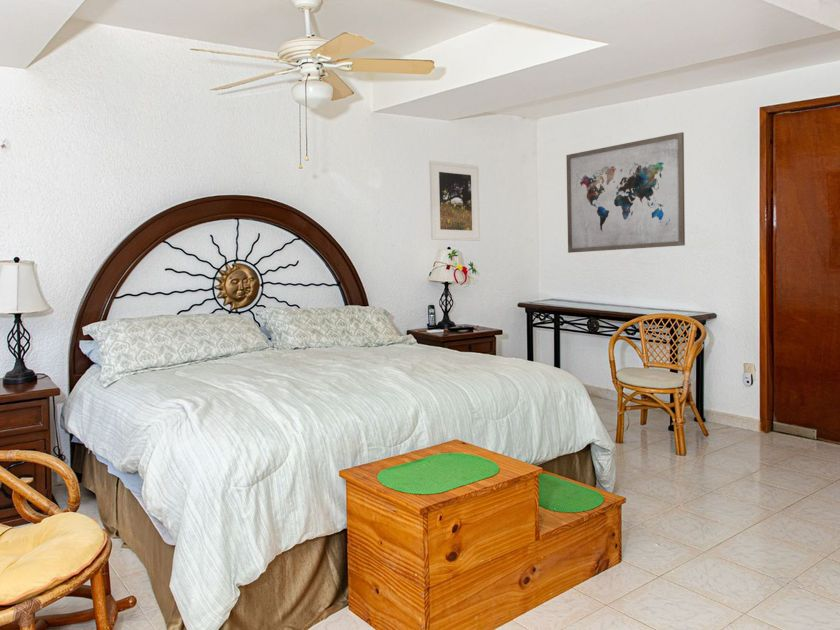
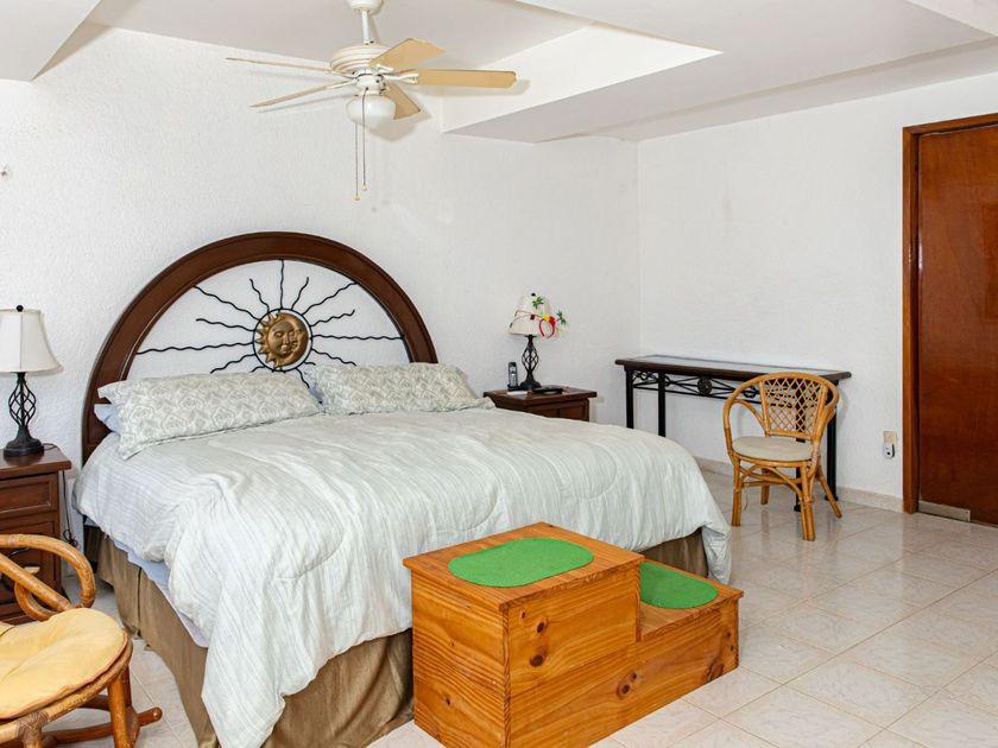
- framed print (455, 201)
- wall art (621, 197)
